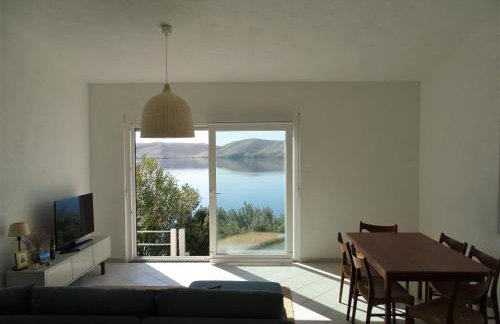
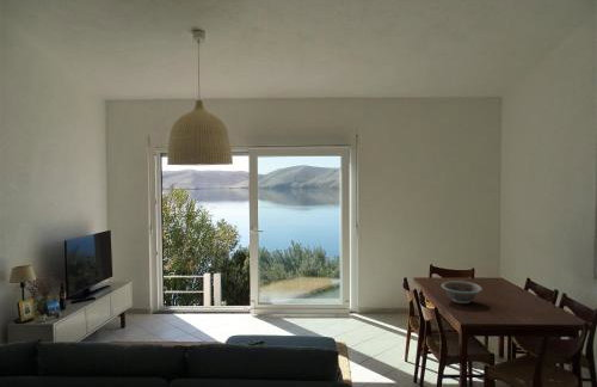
+ decorative bowl (461, 293)
